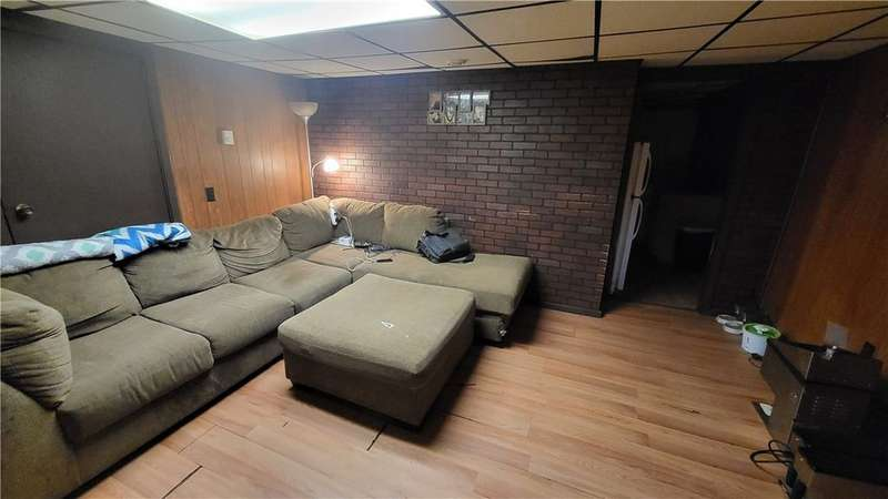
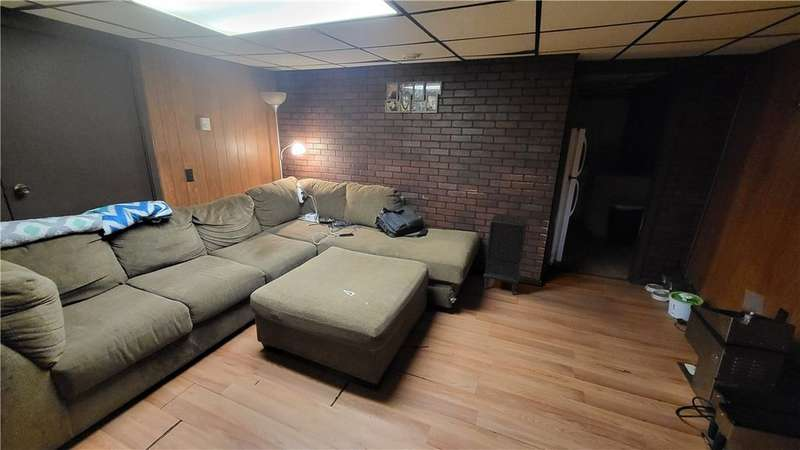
+ nightstand (505, 253)
